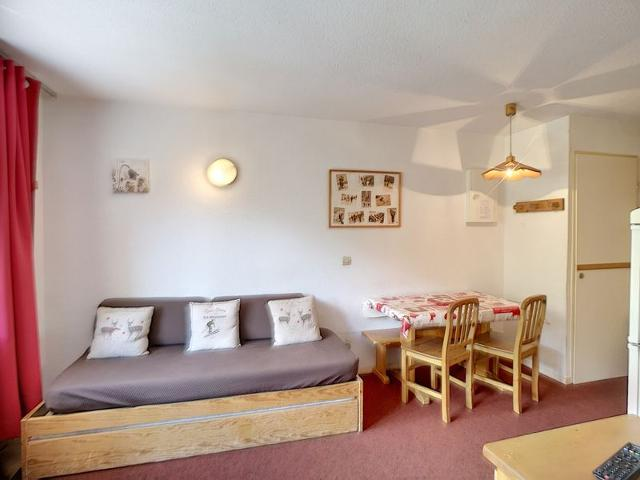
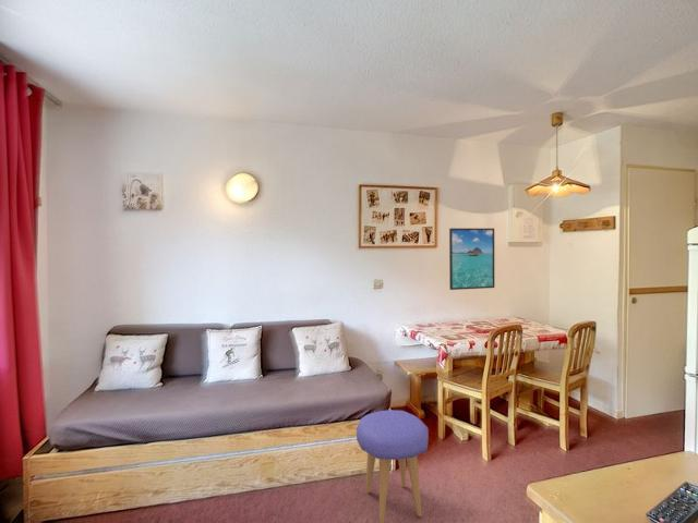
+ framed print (472, 258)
+ stool (389, 462)
